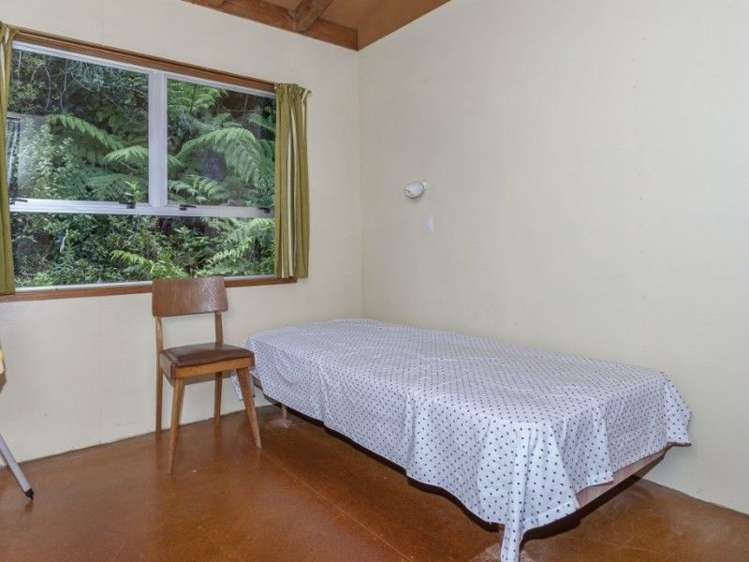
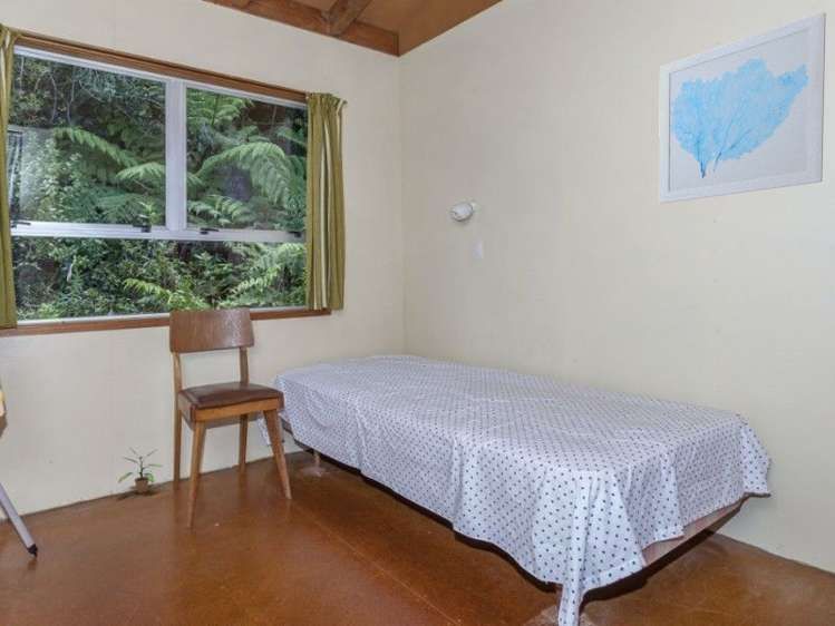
+ wall art (732, 118)
+ potted plant (139, 464)
